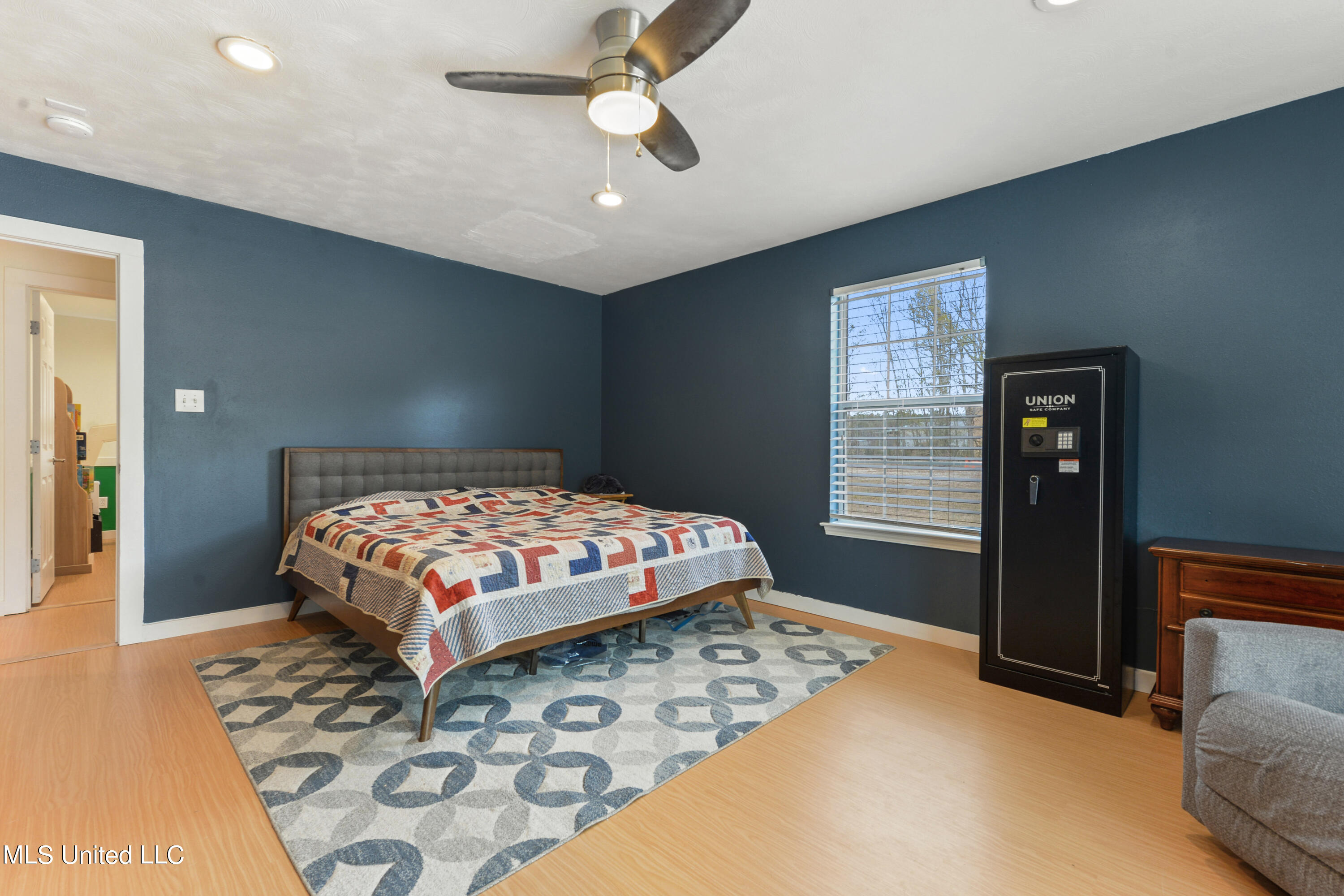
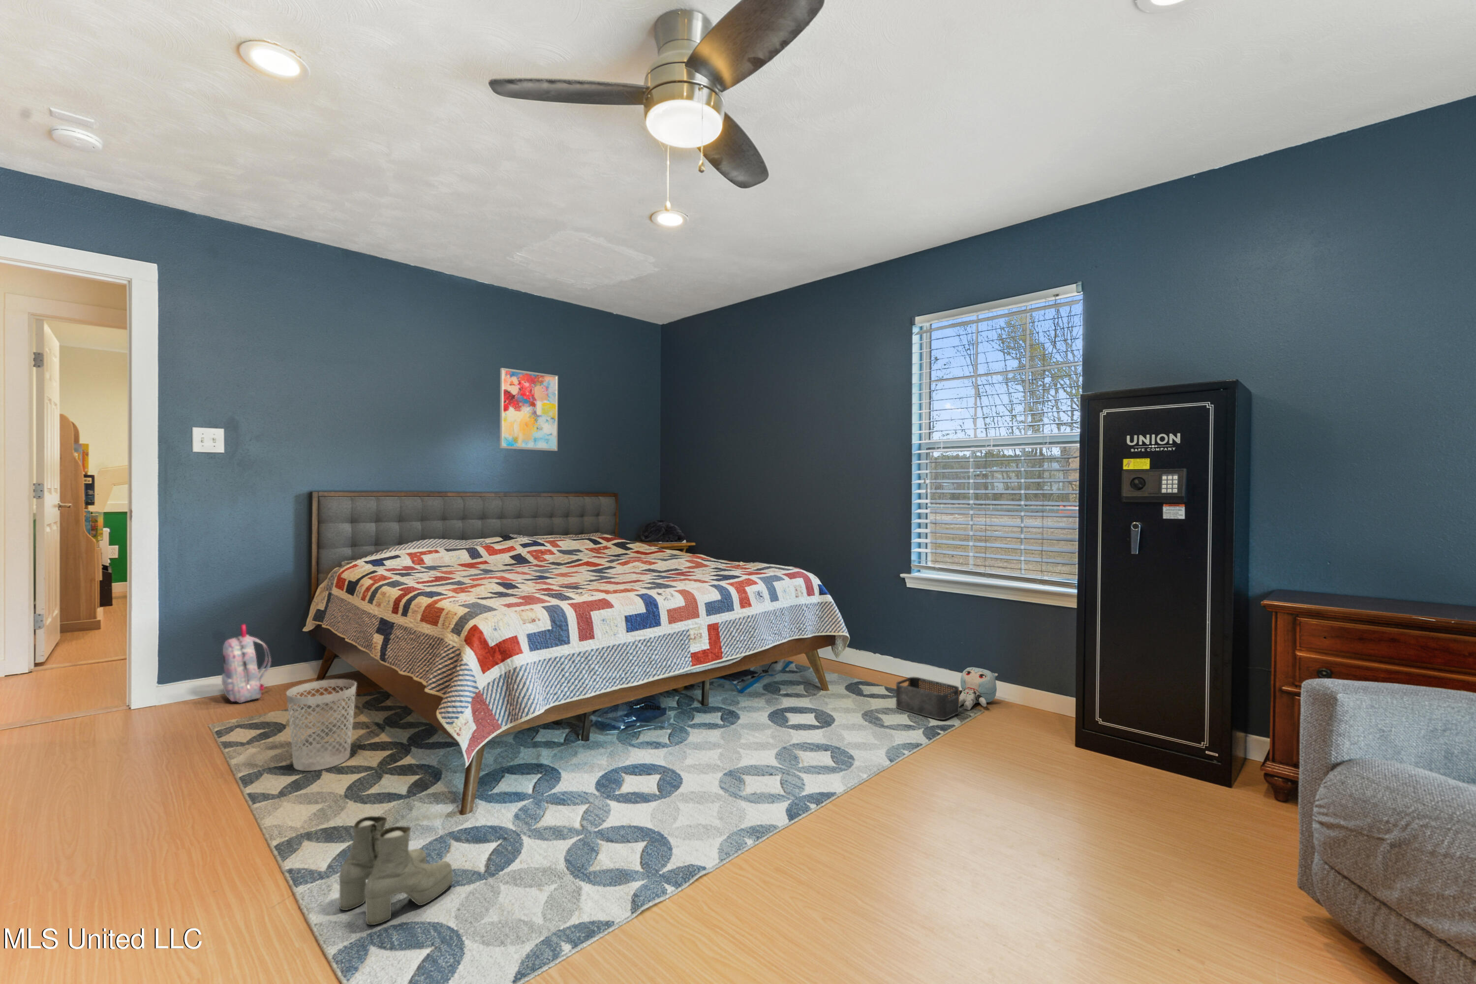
+ storage bin (927, 697)
+ backpack (246, 661)
+ boots (396, 857)
+ wastebasket (322, 724)
+ plush toy (974, 686)
+ wall art (529, 411)
